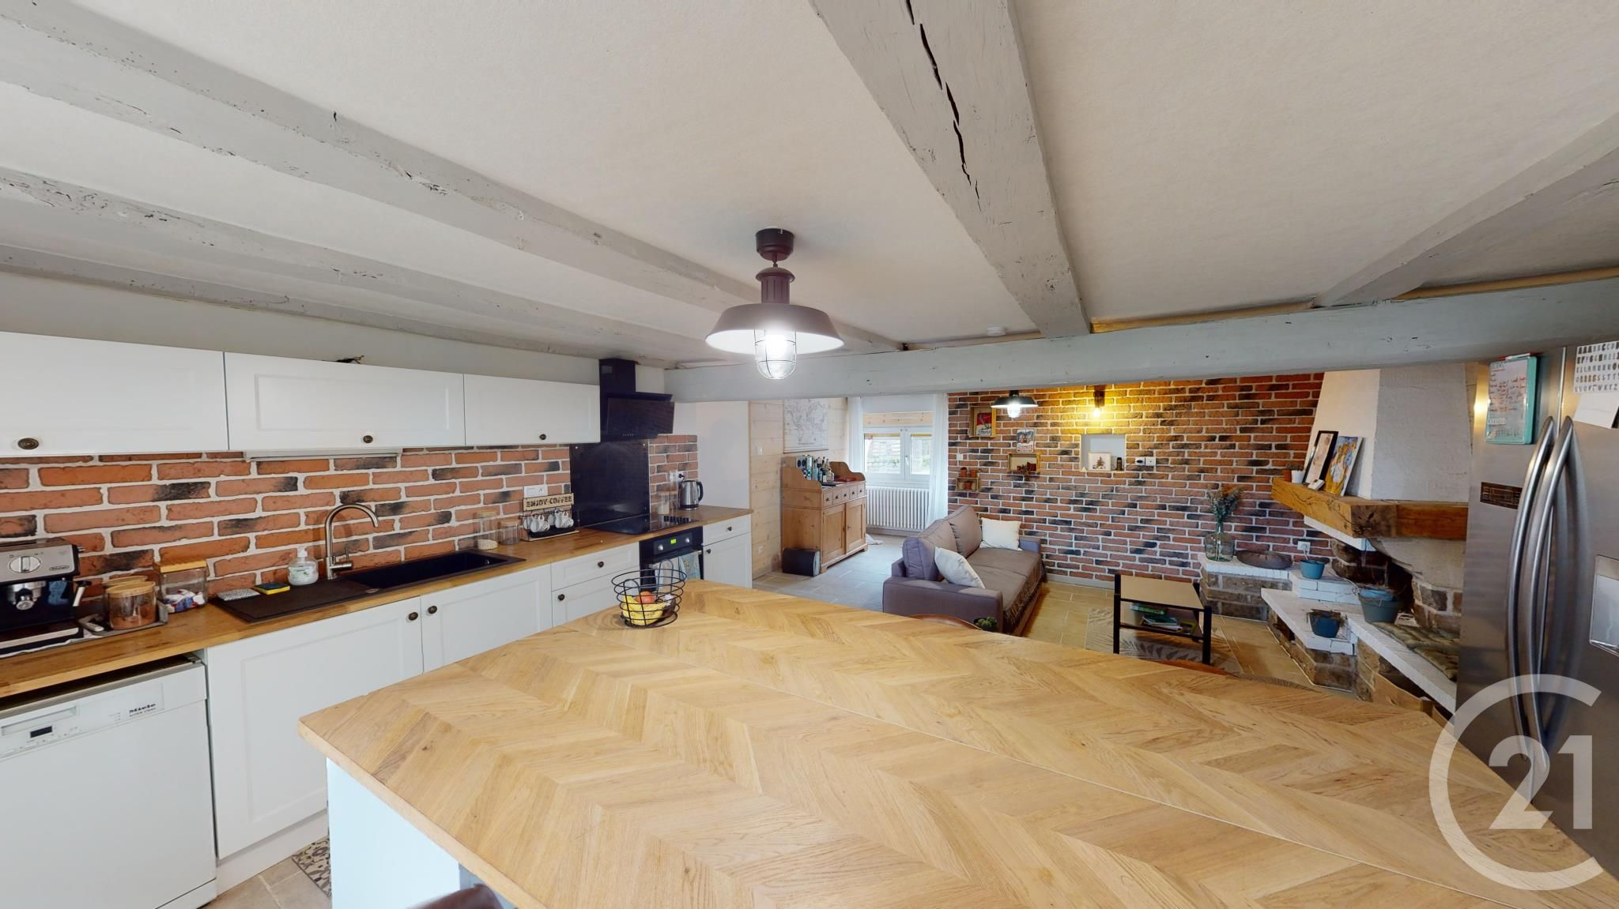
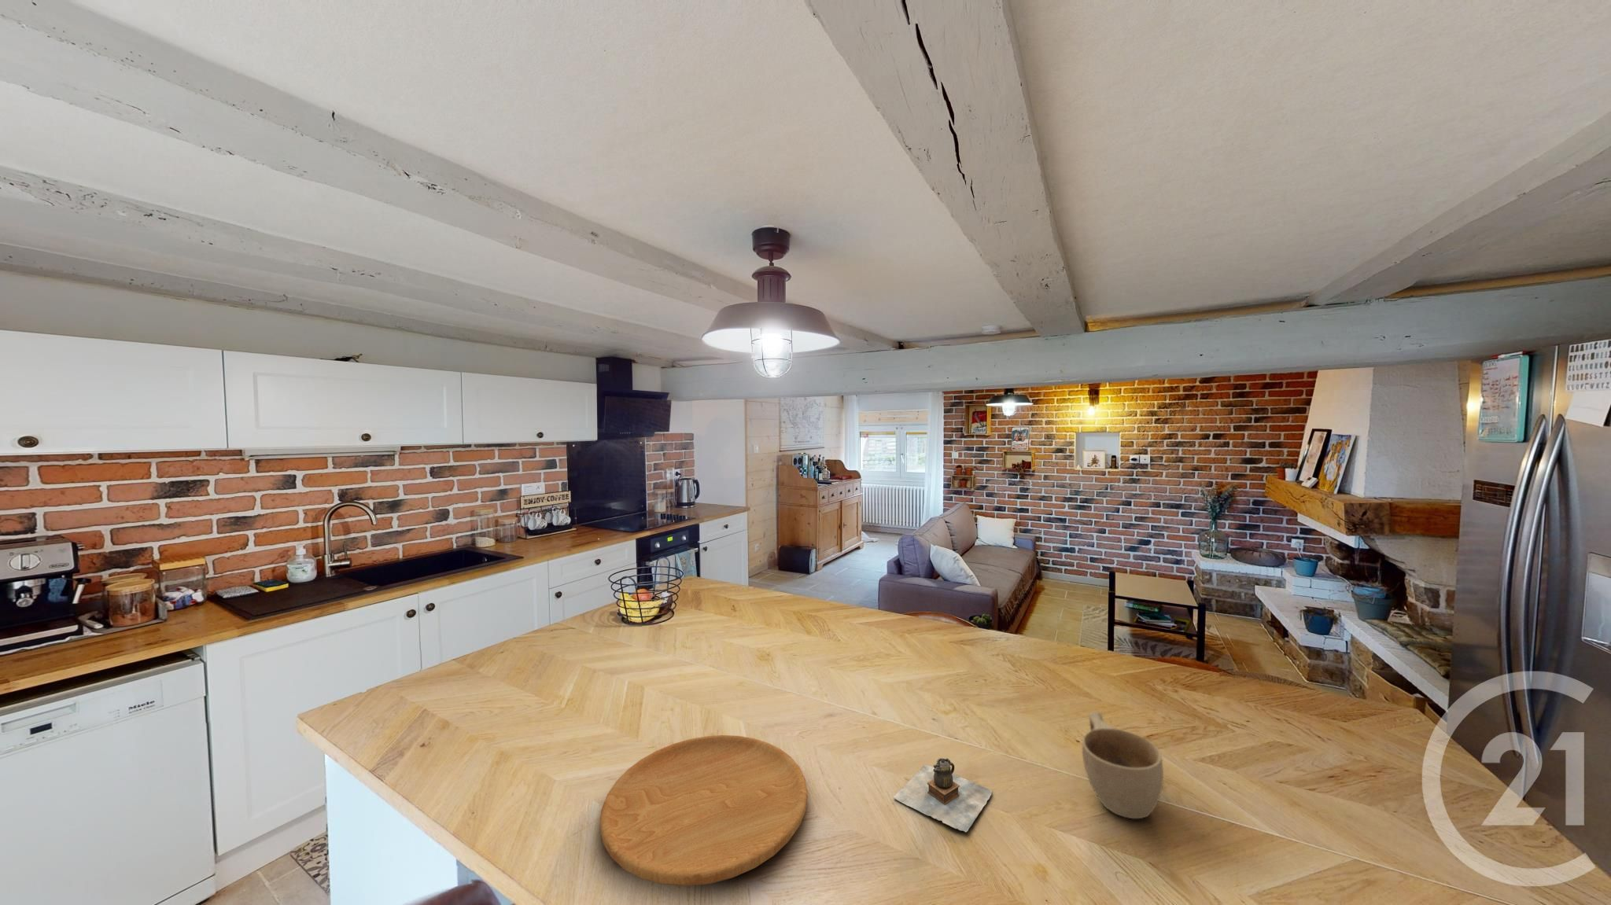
+ teapot (943, 776)
+ cup (1116, 763)
+ cutting board (707, 798)
